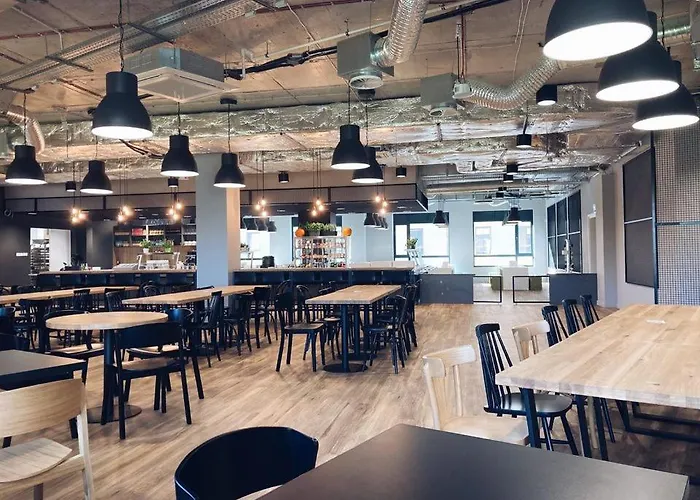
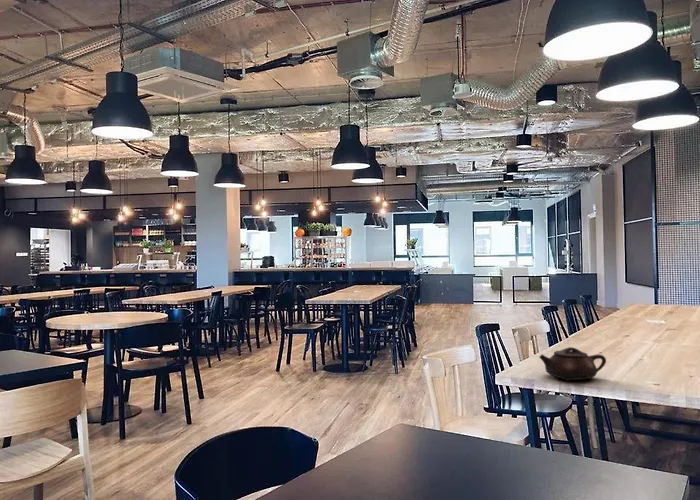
+ teapot (572, 362)
